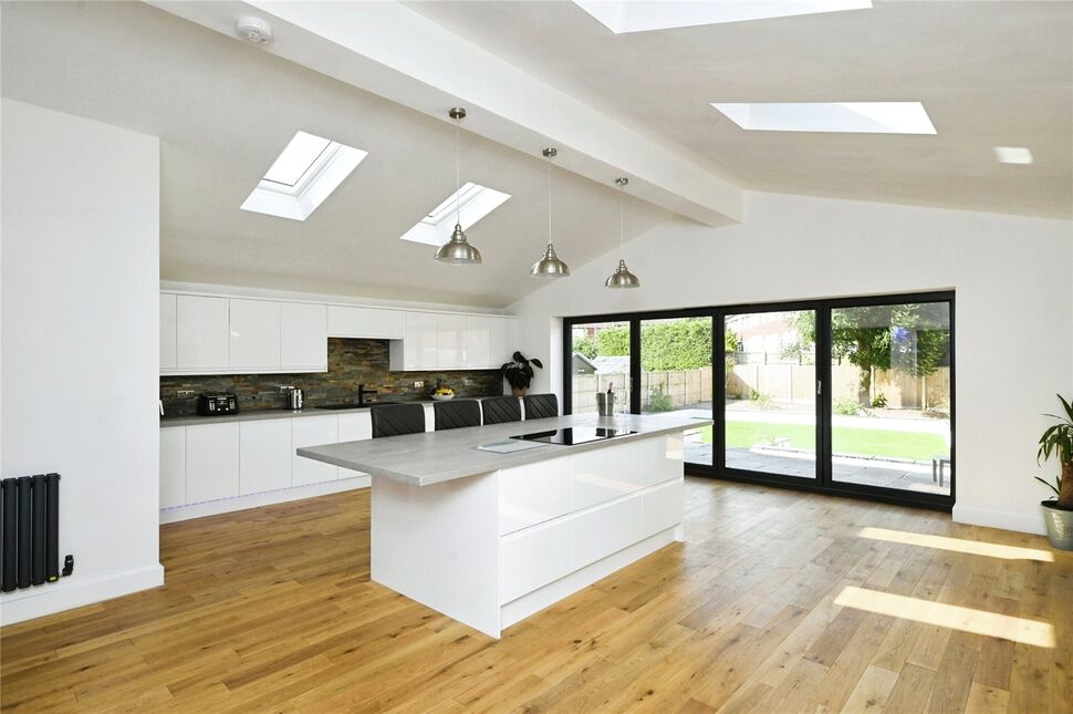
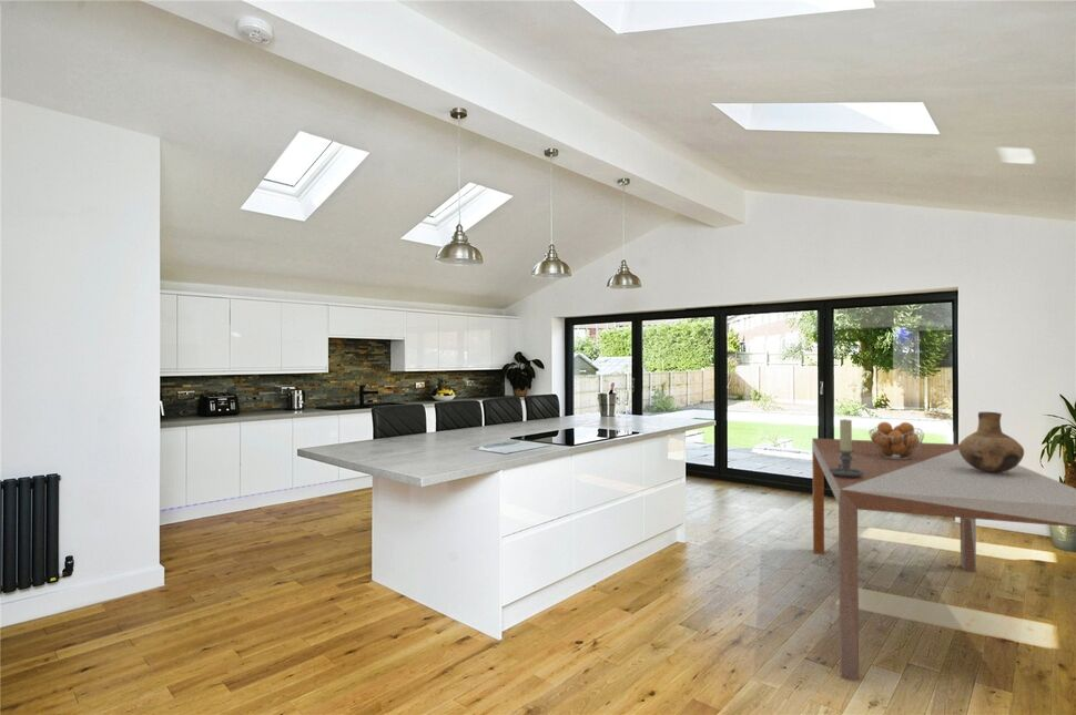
+ table (918, 513)
+ vase (989, 441)
+ fruit basket (895, 439)
+ candle holder (844, 446)
